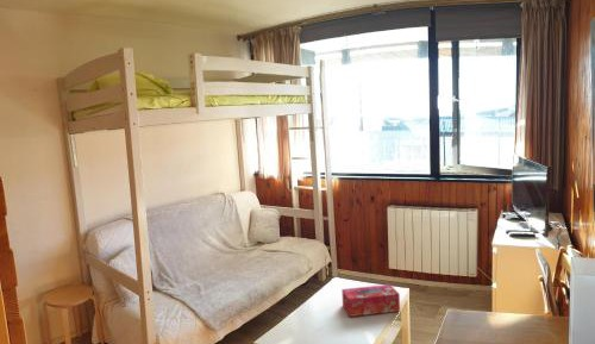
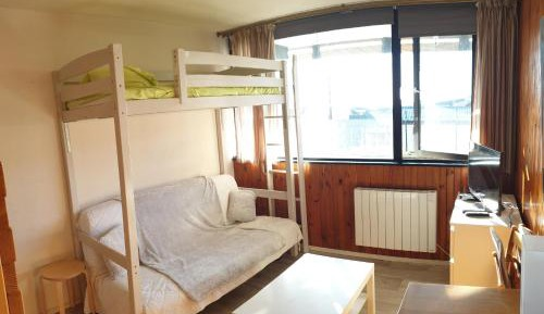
- tissue box (370, 300)
